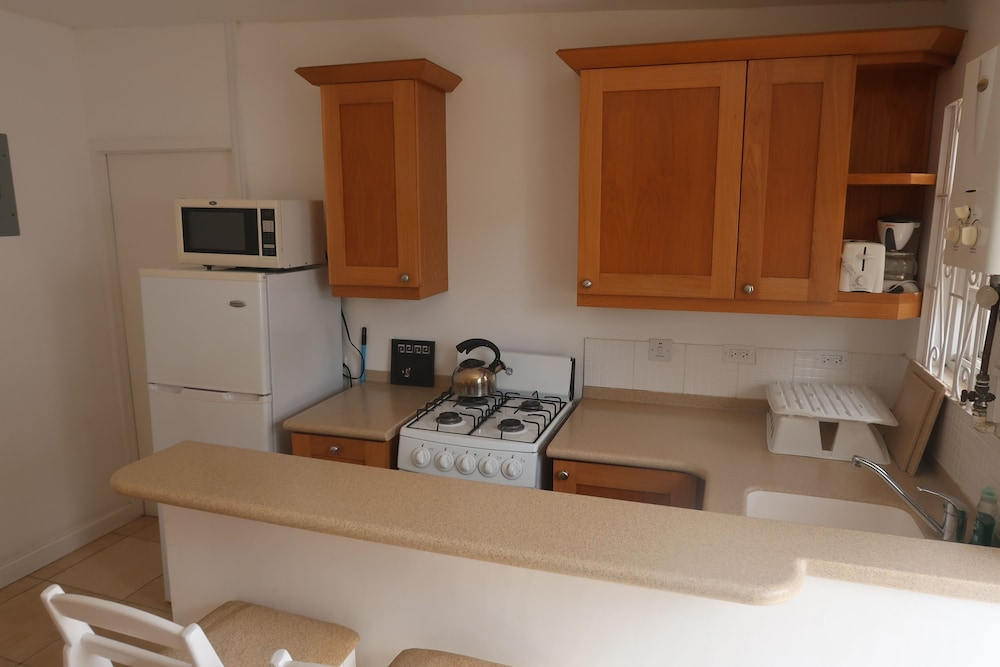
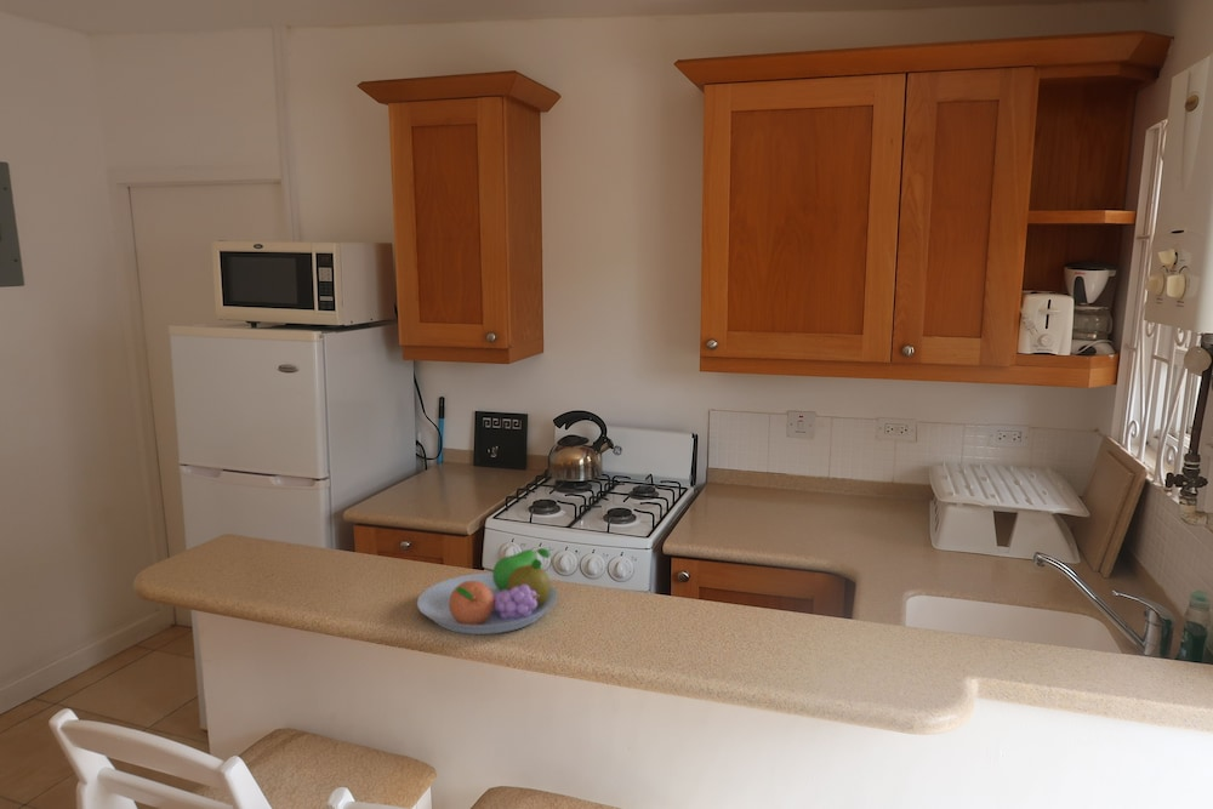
+ fruit bowl (492, 582)
